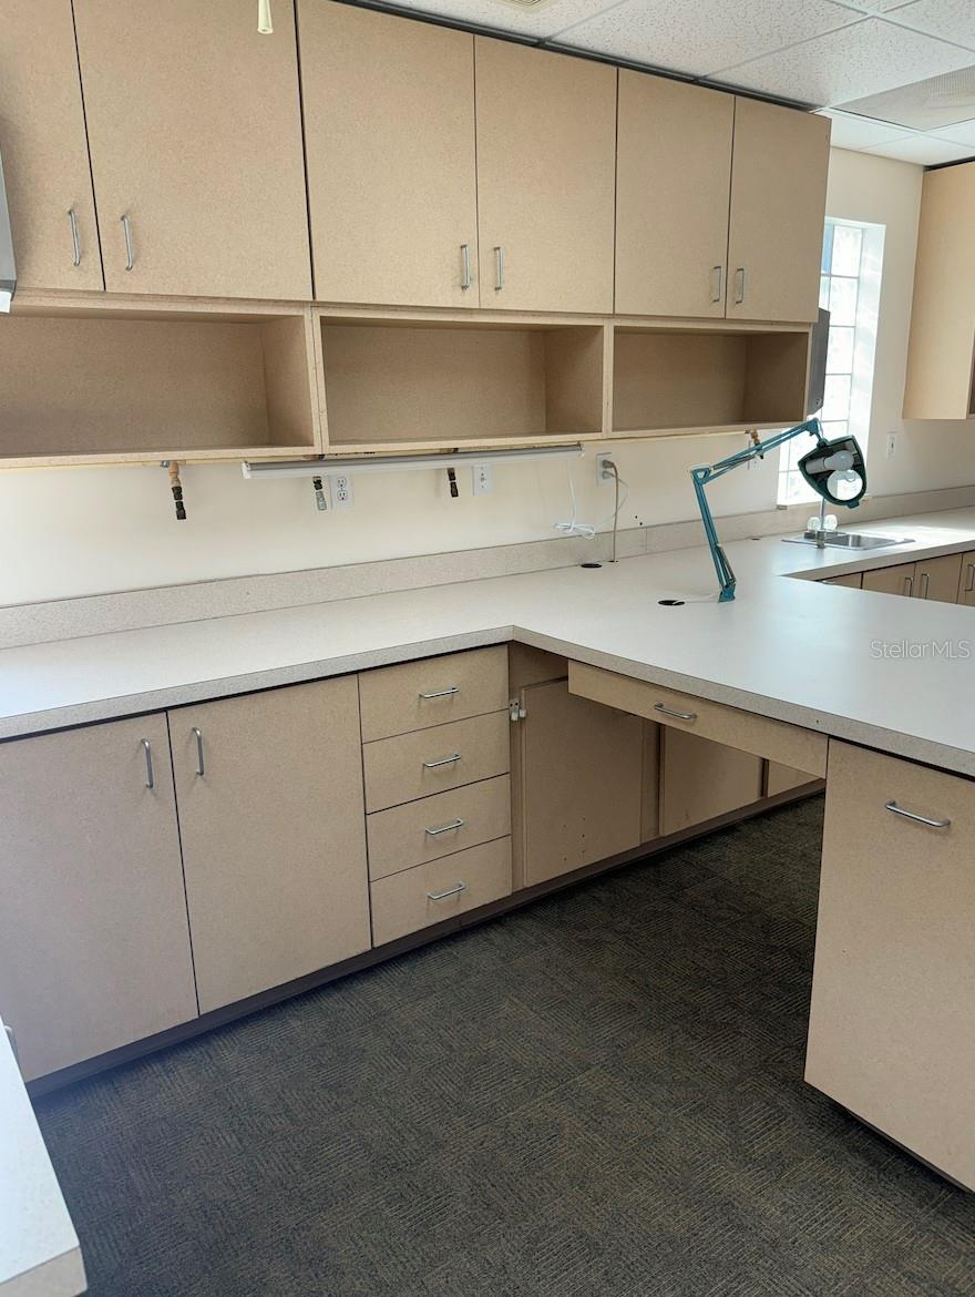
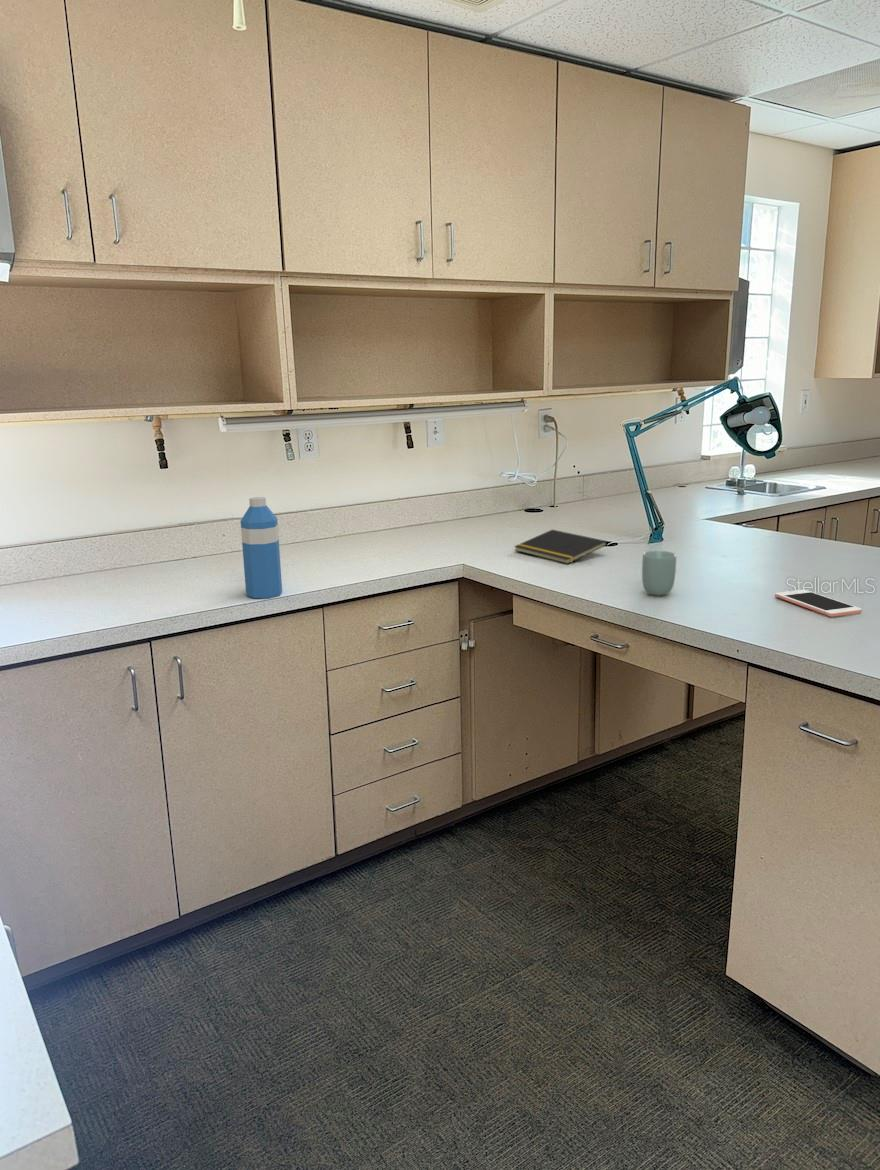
+ notepad (559, 545)
+ water bottle (260, 546)
+ cup (658, 573)
+ cell phone (816, 602)
